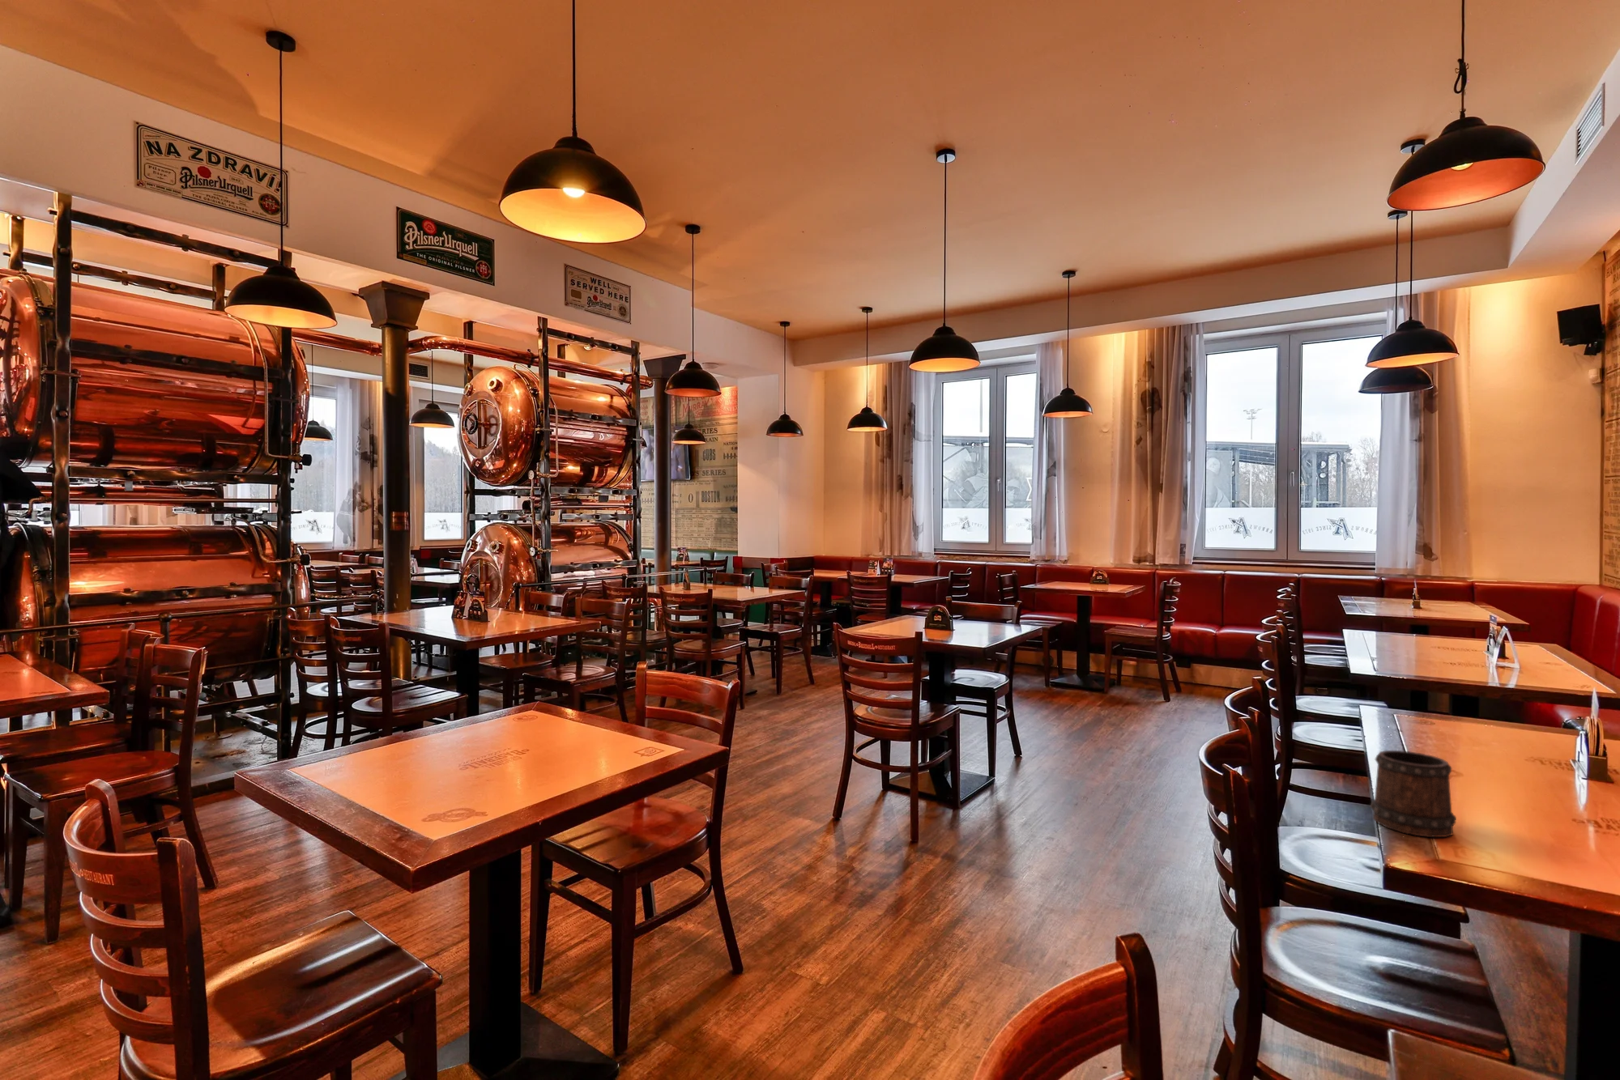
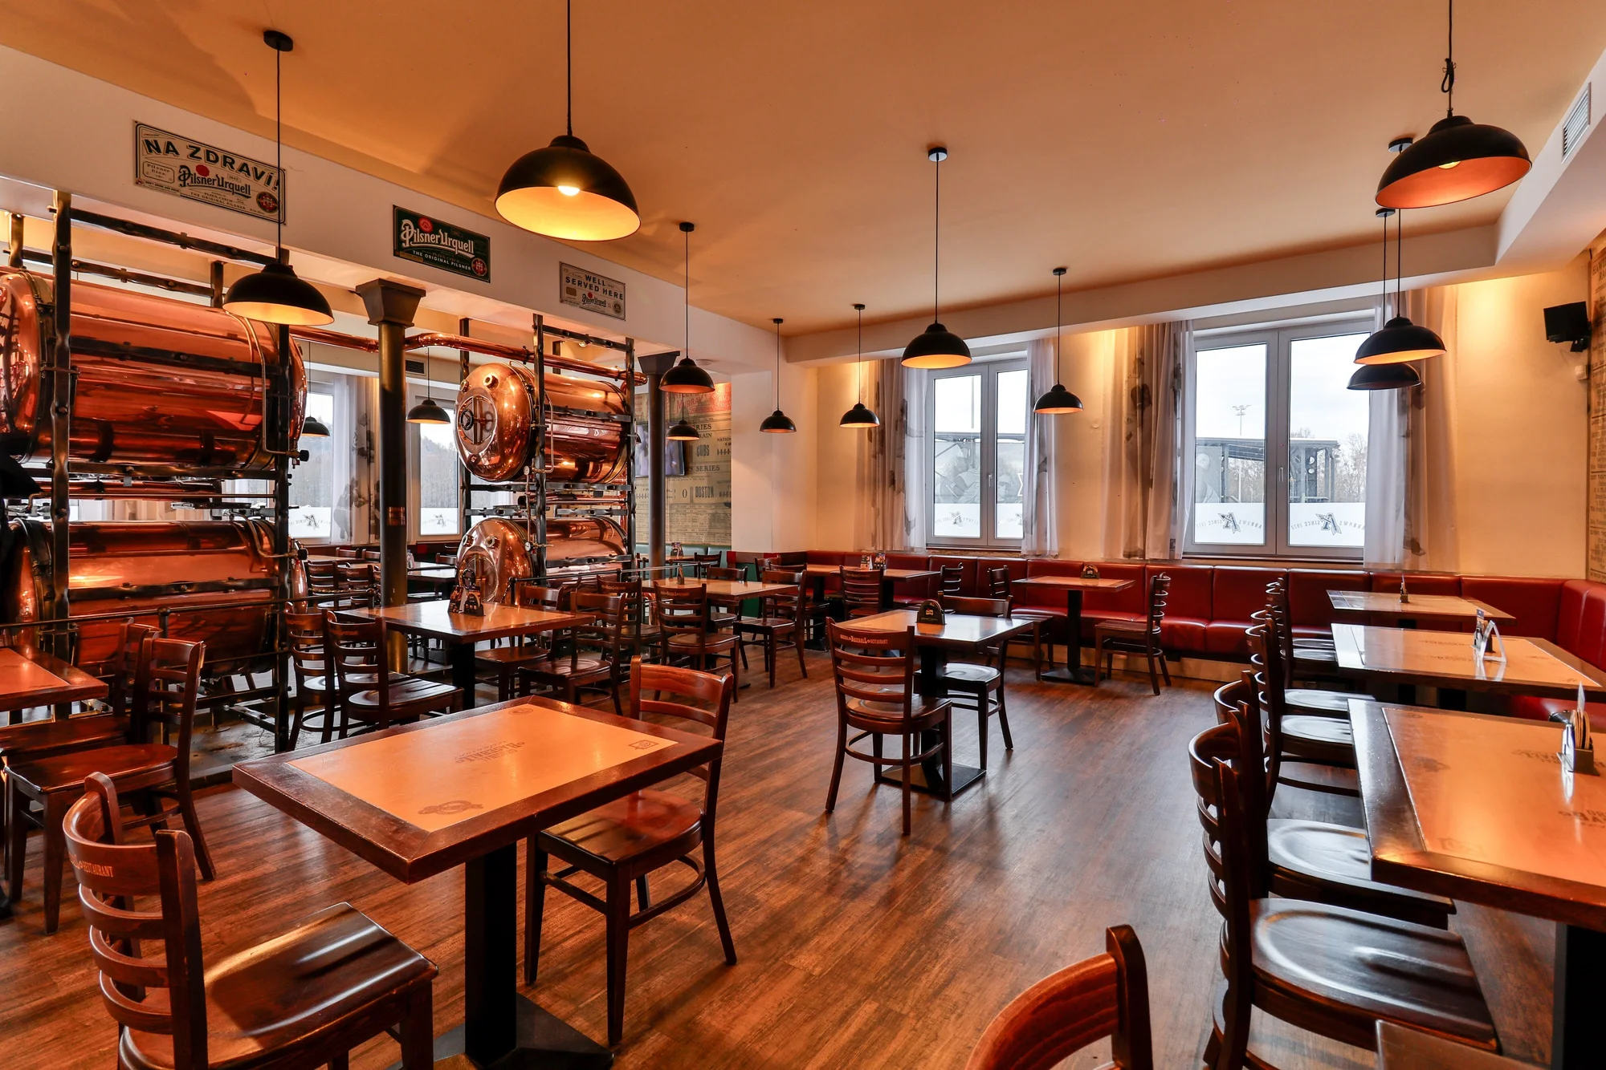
- beer mug (1410, 791)
